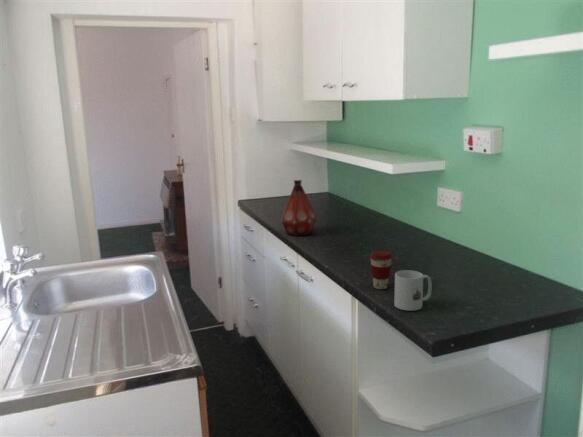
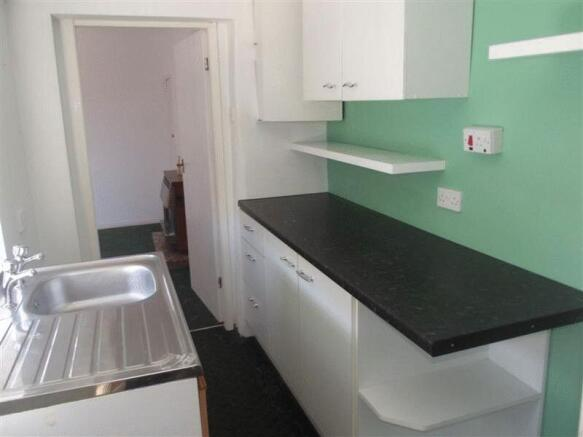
- bottle (297, 206)
- mug (413, 289)
- coffee cup (380, 270)
